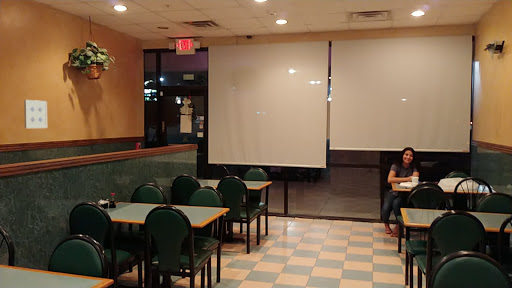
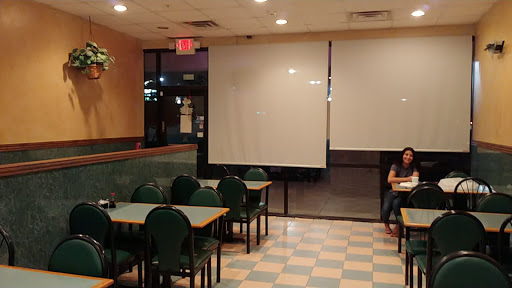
- wall art (36, 114)
